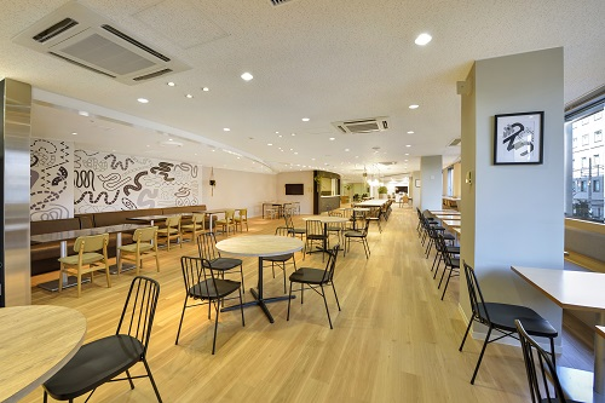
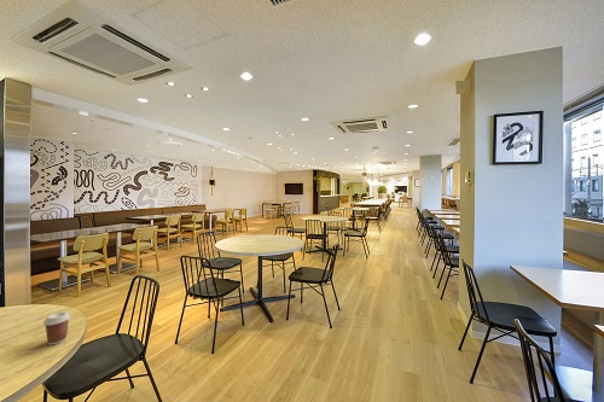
+ coffee cup (57, 327)
